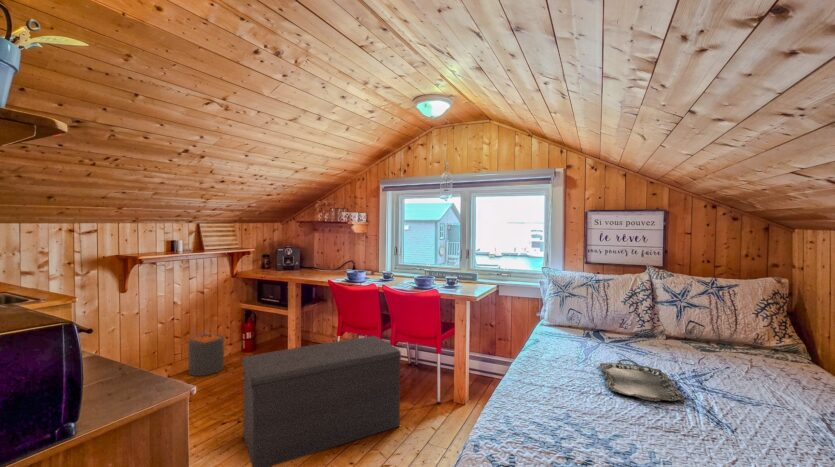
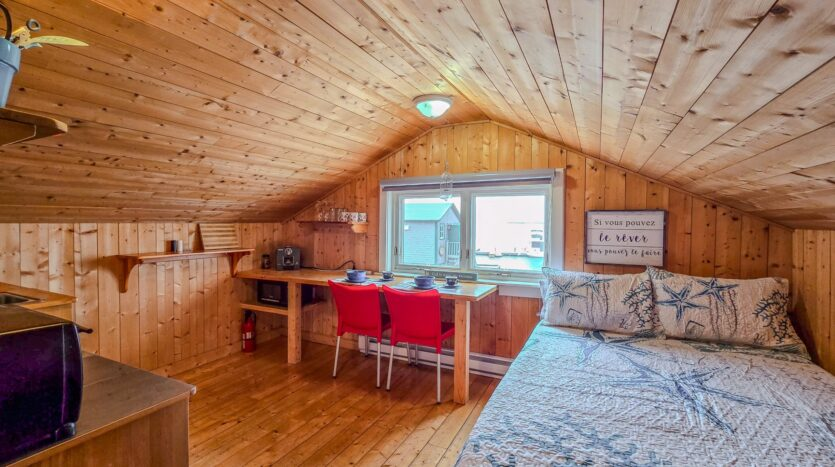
- serving tray (637, 379)
- bench (323, 392)
- trash can (205, 347)
